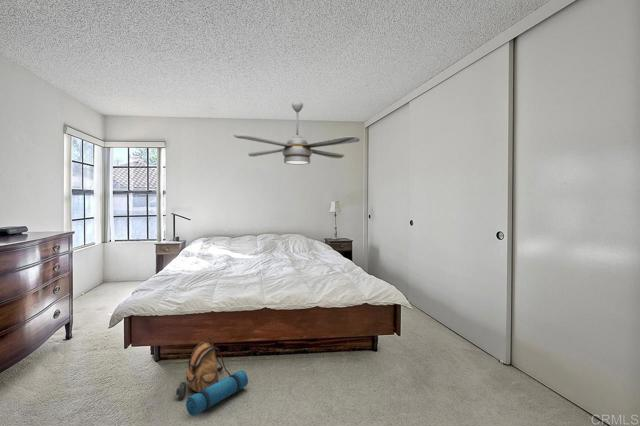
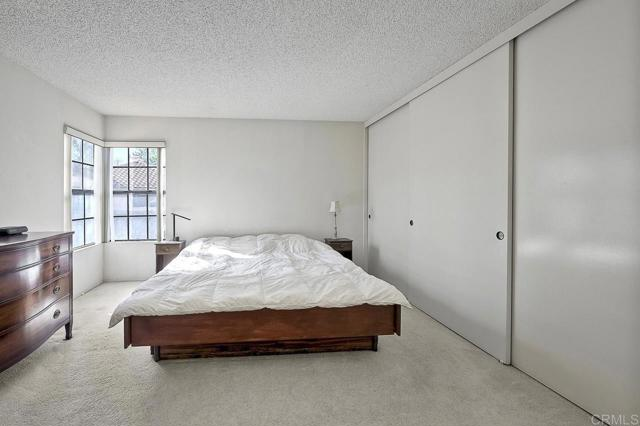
- ceiling fan (297, 133)
- backpack (213, 367)
